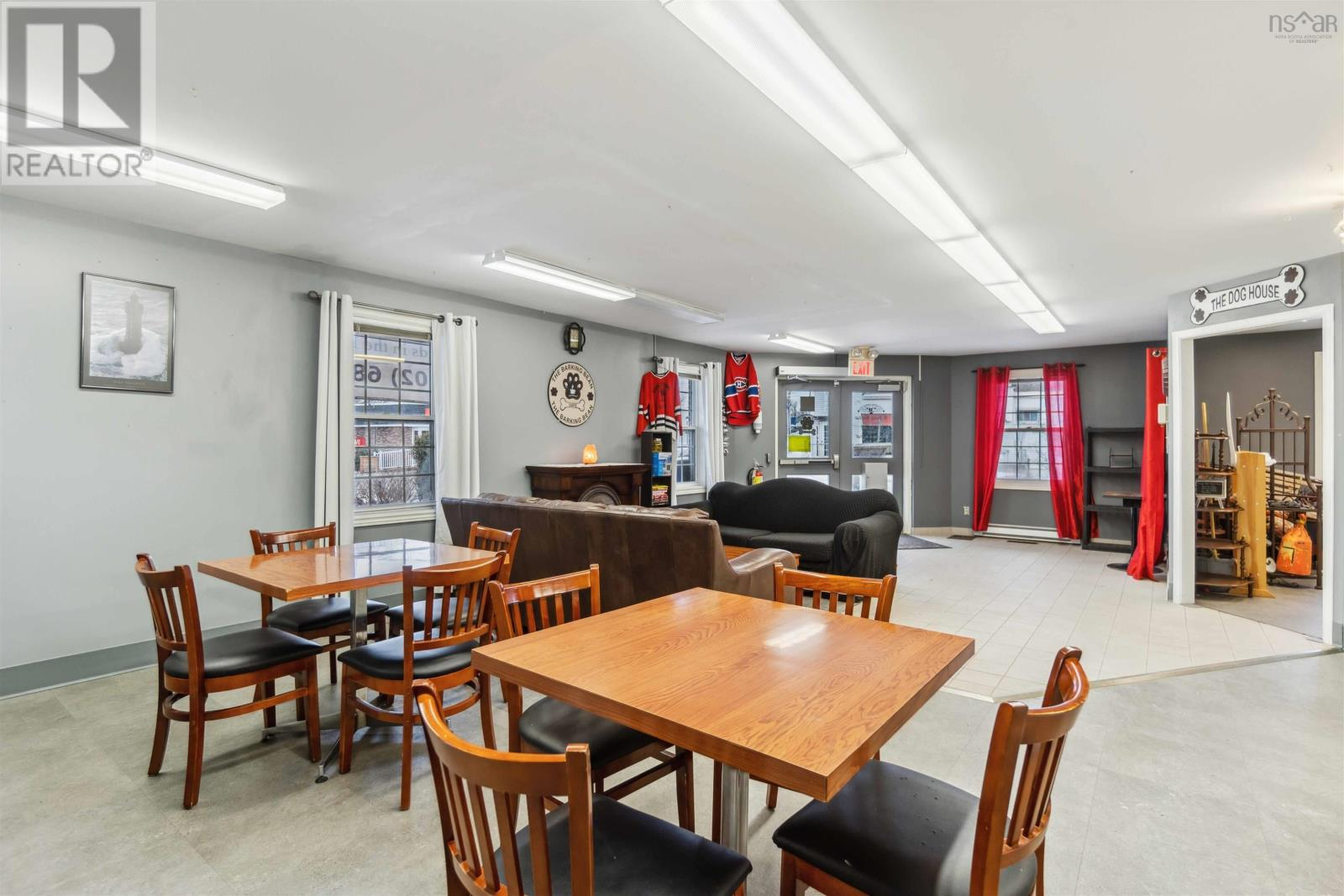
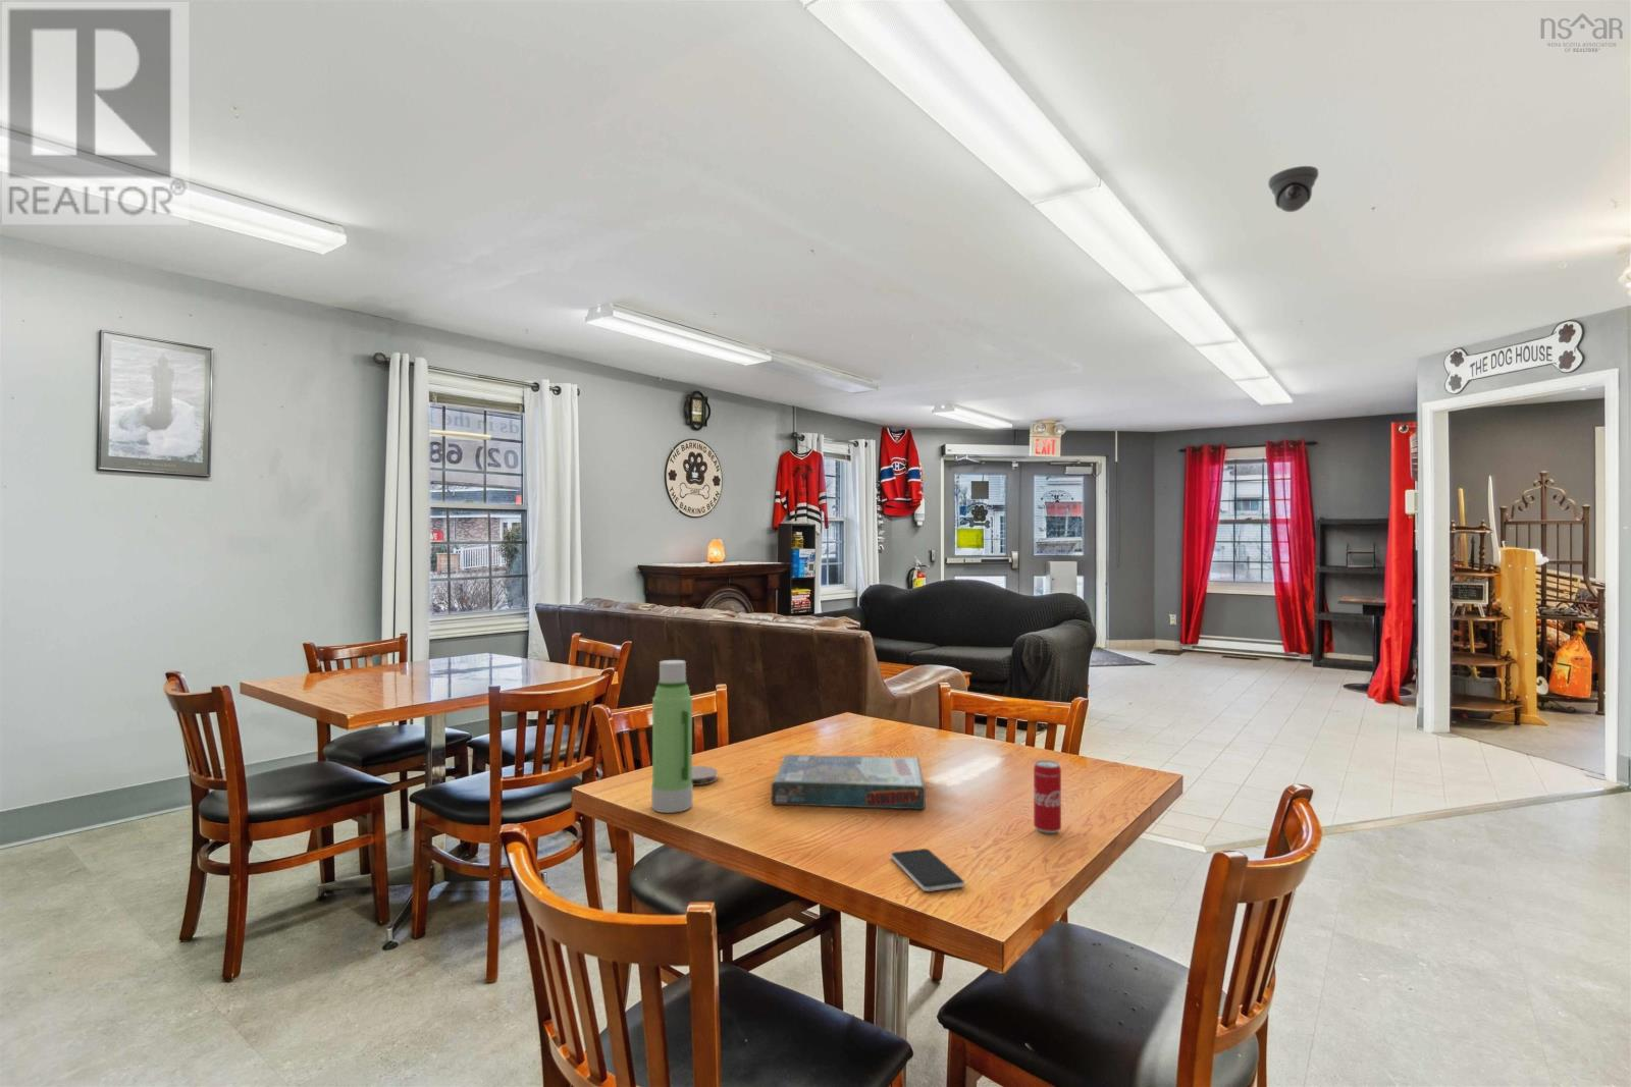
+ coaster (694, 775)
+ security camera (1292, 194)
+ beverage can (1047, 796)
+ board game (849, 779)
+ smartphone (926, 867)
+ water bottle (672, 734)
